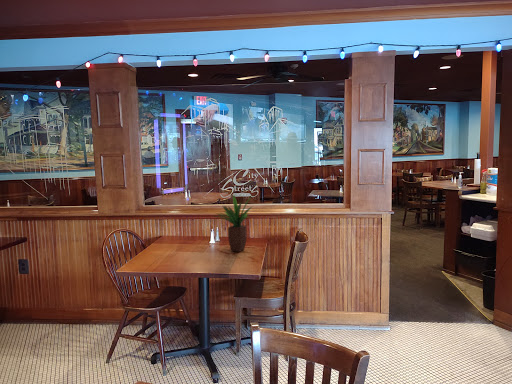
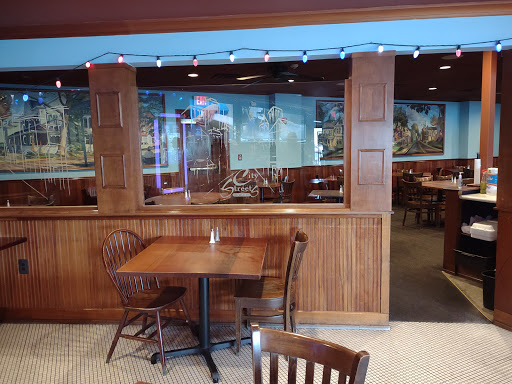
- potted plant (235, 222)
